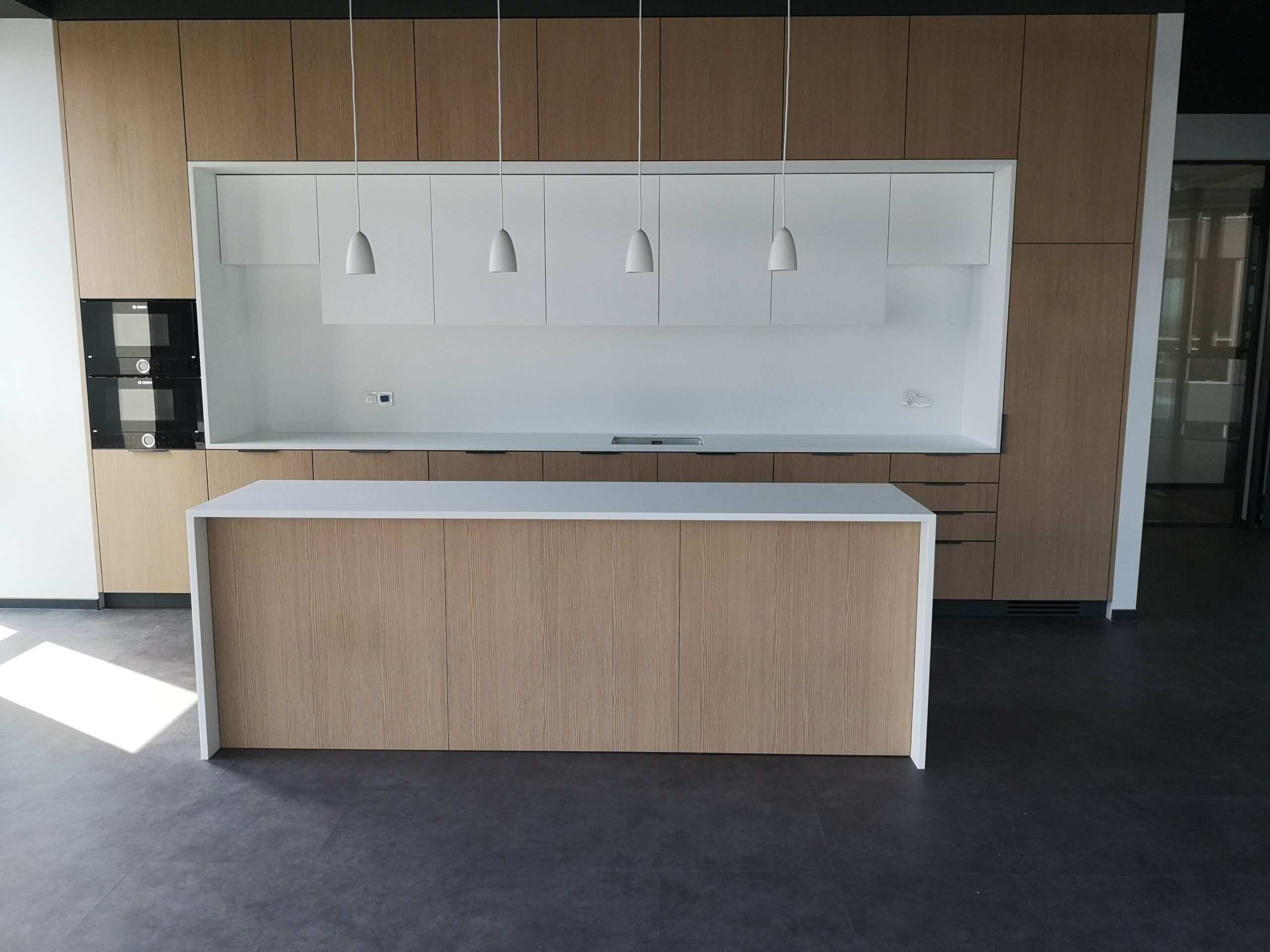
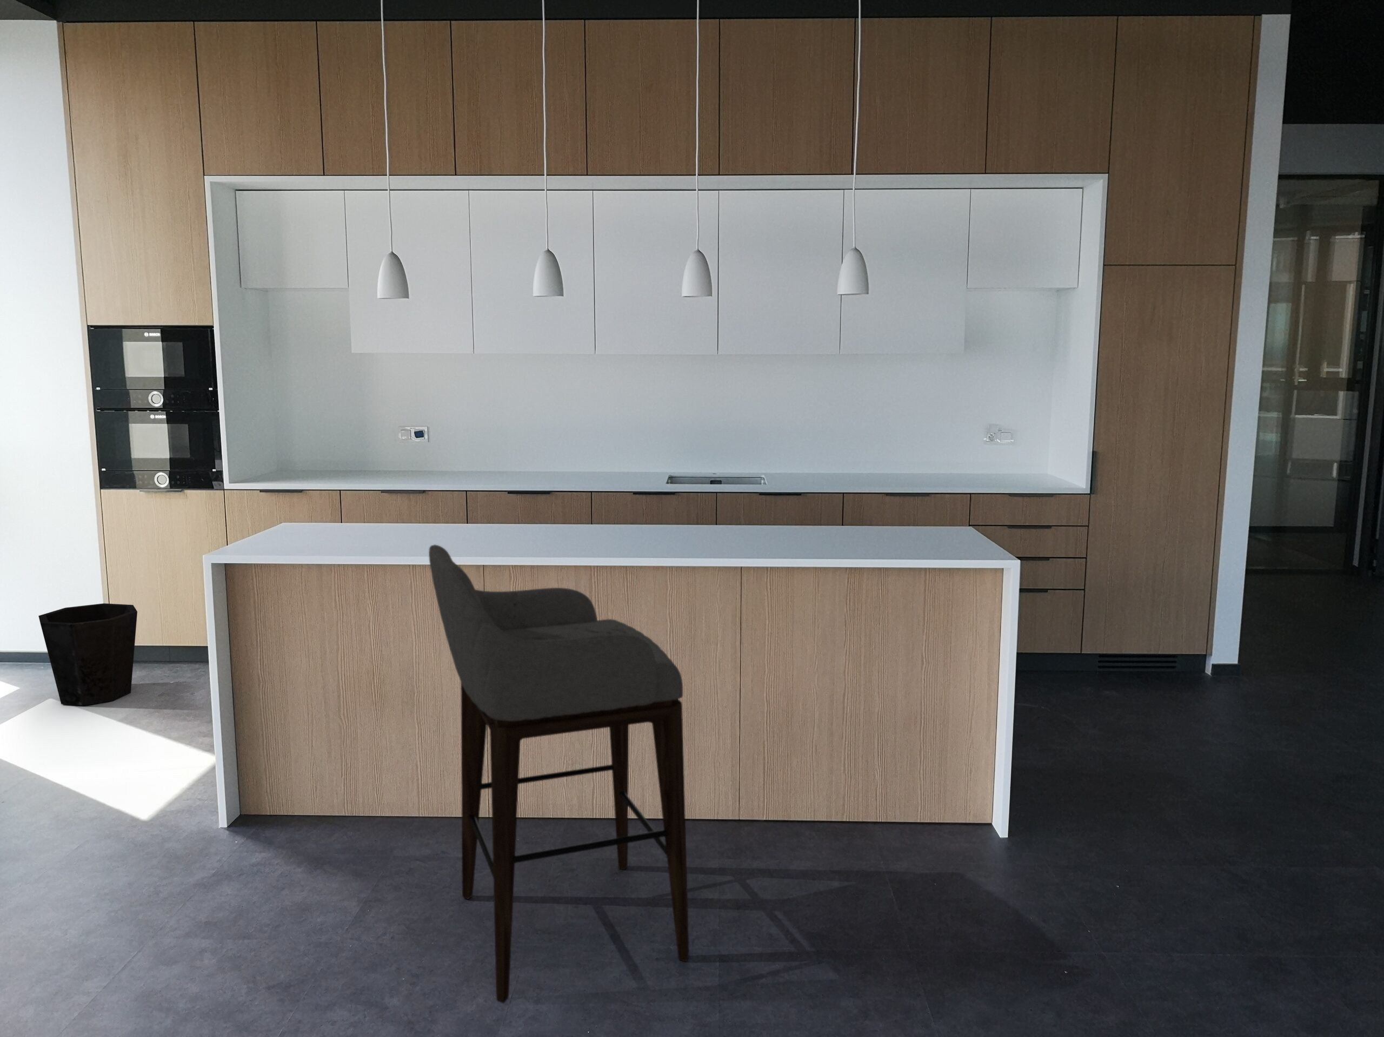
+ bar stool (553, 734)
+ waste bin (92, 655)
